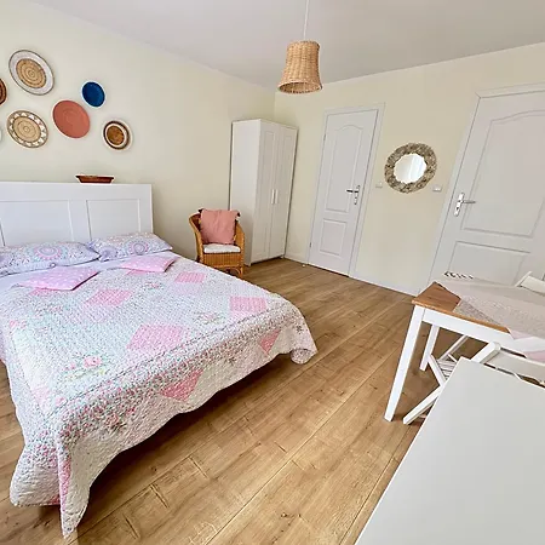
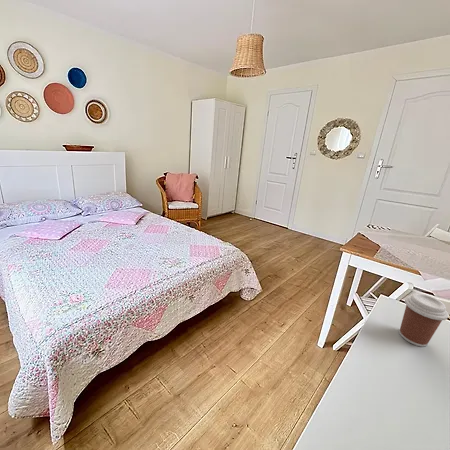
+ coffee cup (420, 319)
